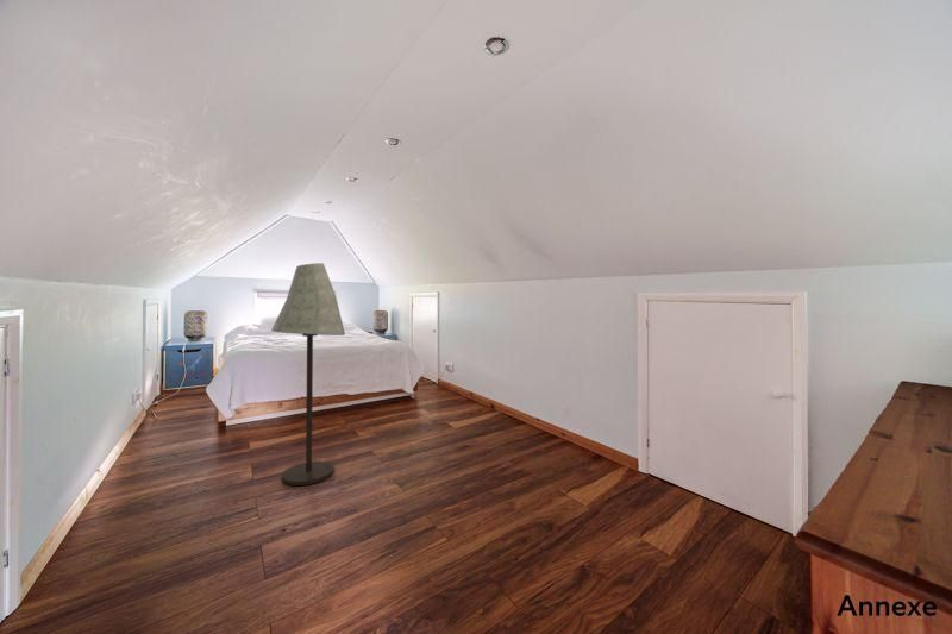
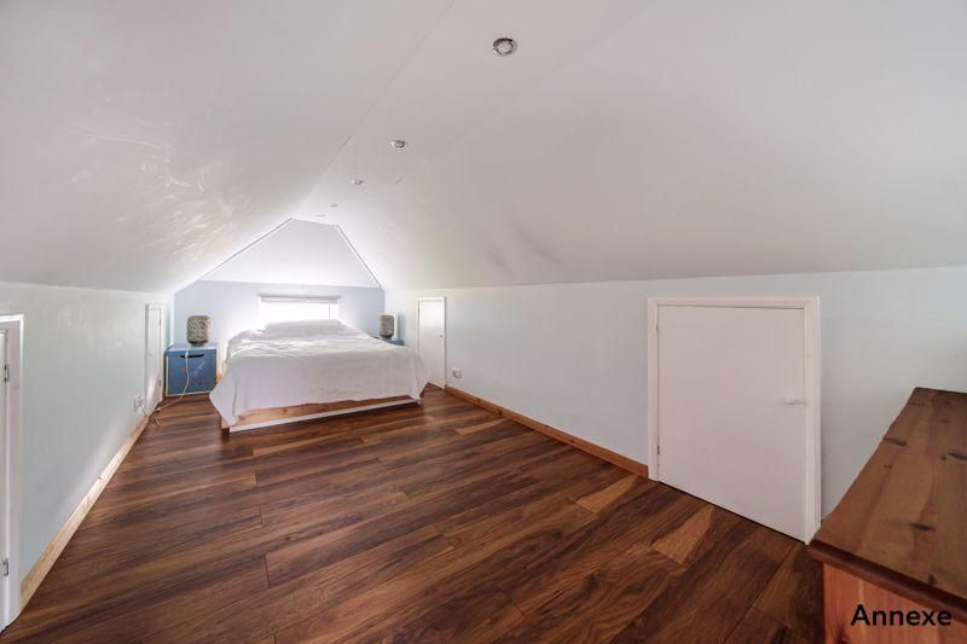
- floor lamp (309, 368)
